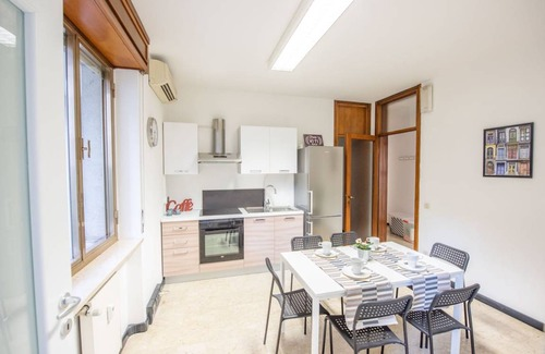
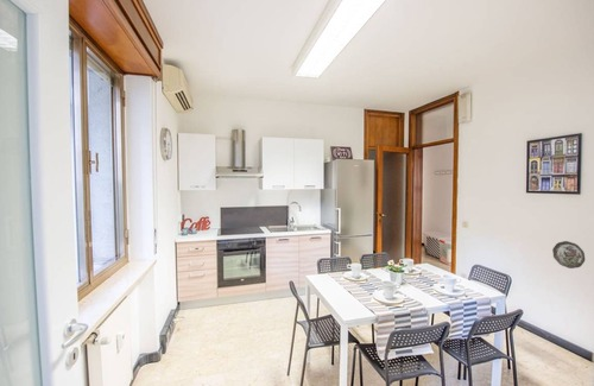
+ decorative plate (568, 254)
